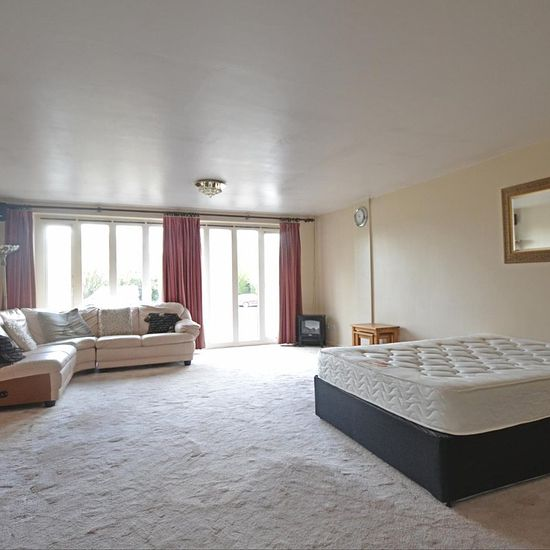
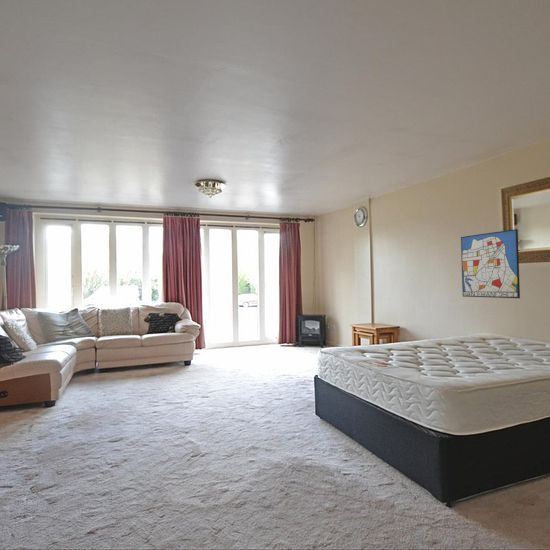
+ wall art (488, 265)
